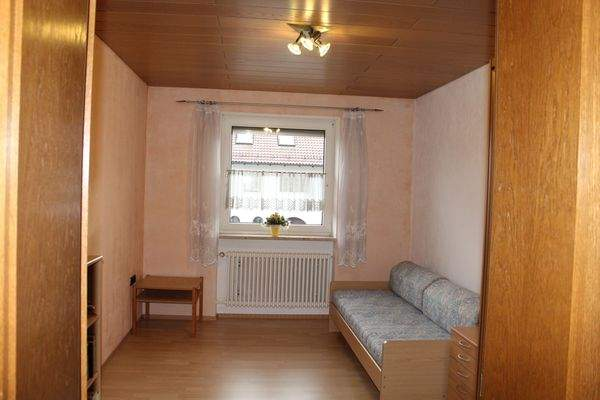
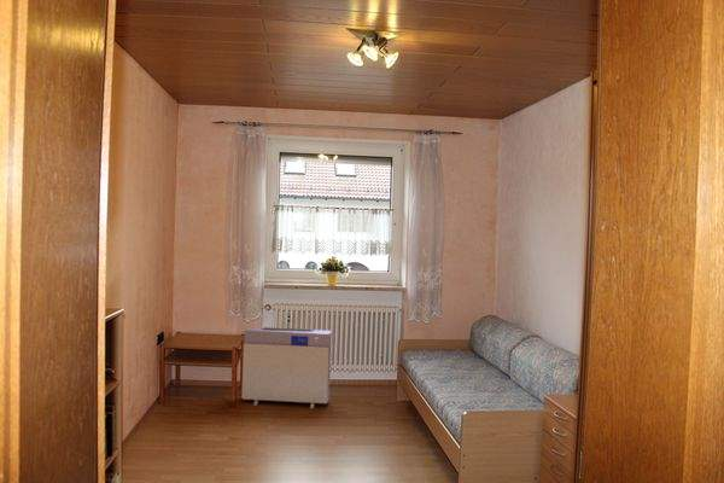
+ air purifier (287, 366)
